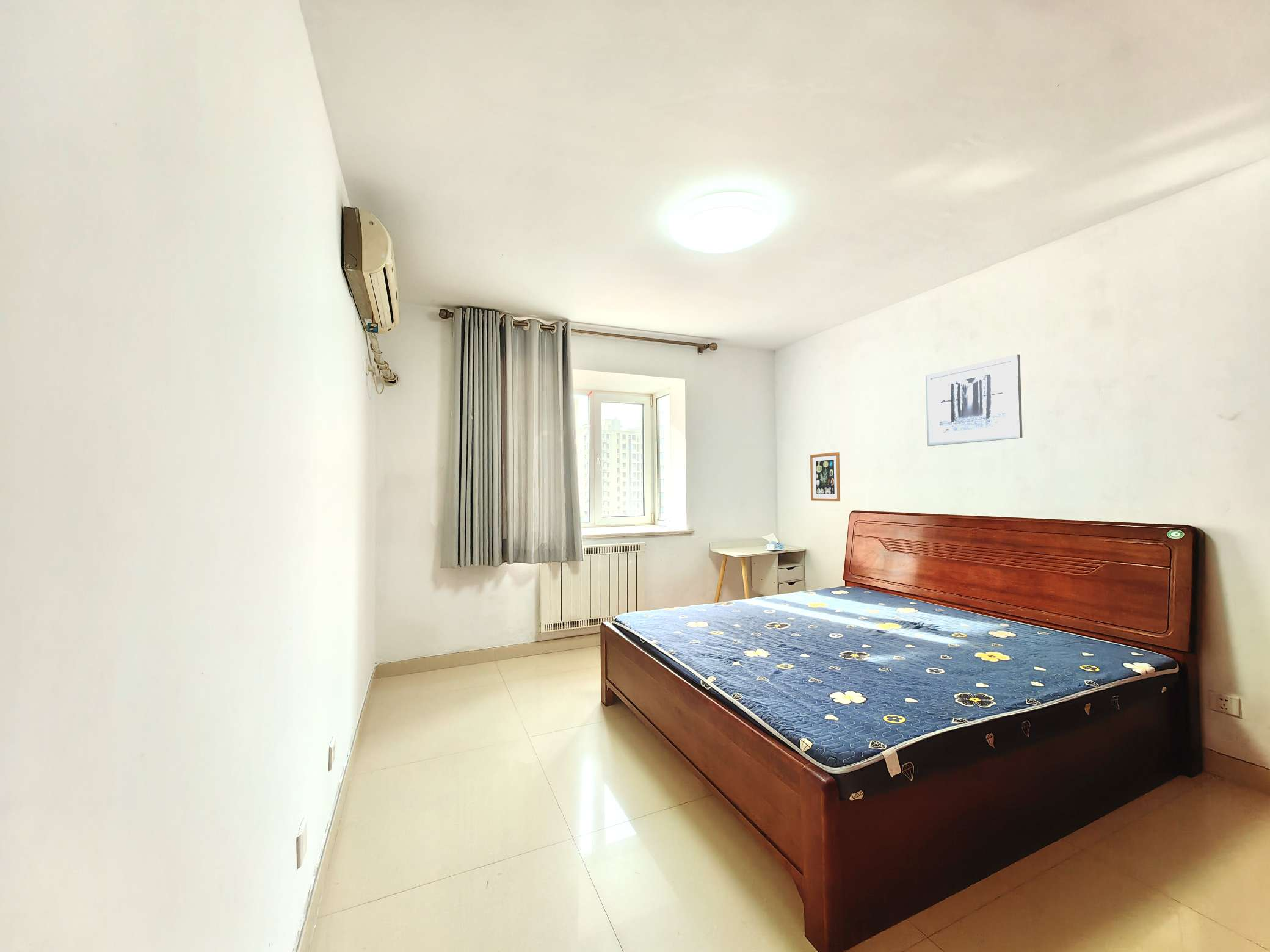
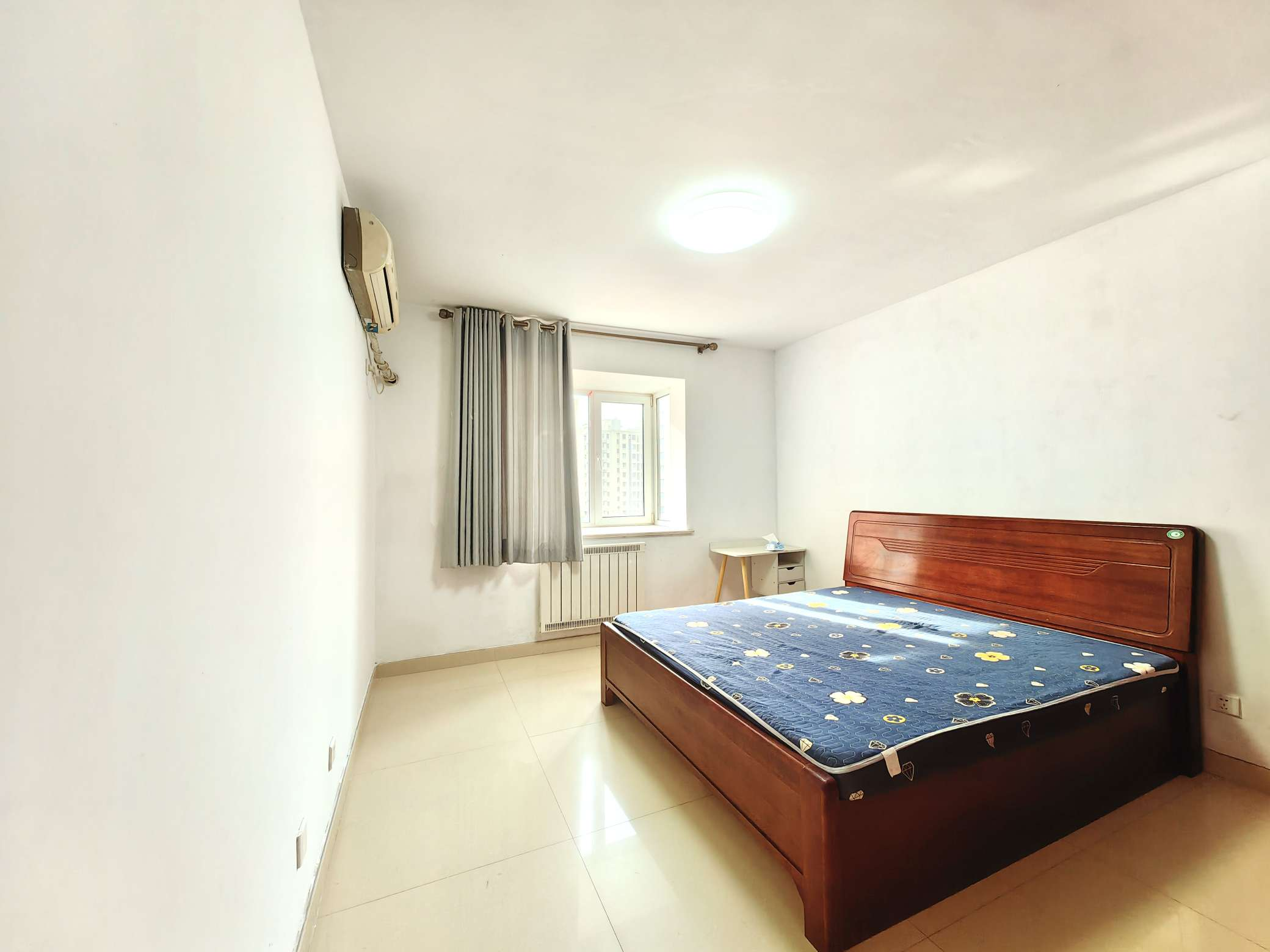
- wall art (970, 403)
- wall art (824, 477)
